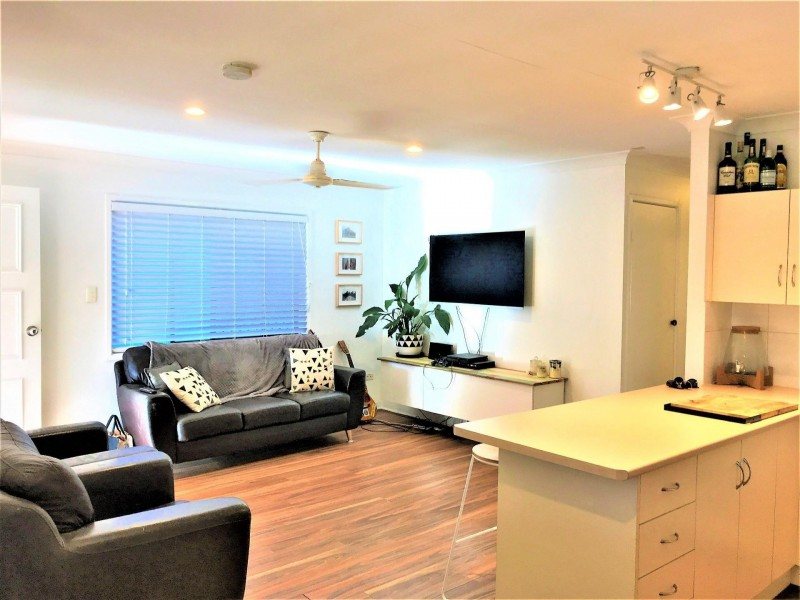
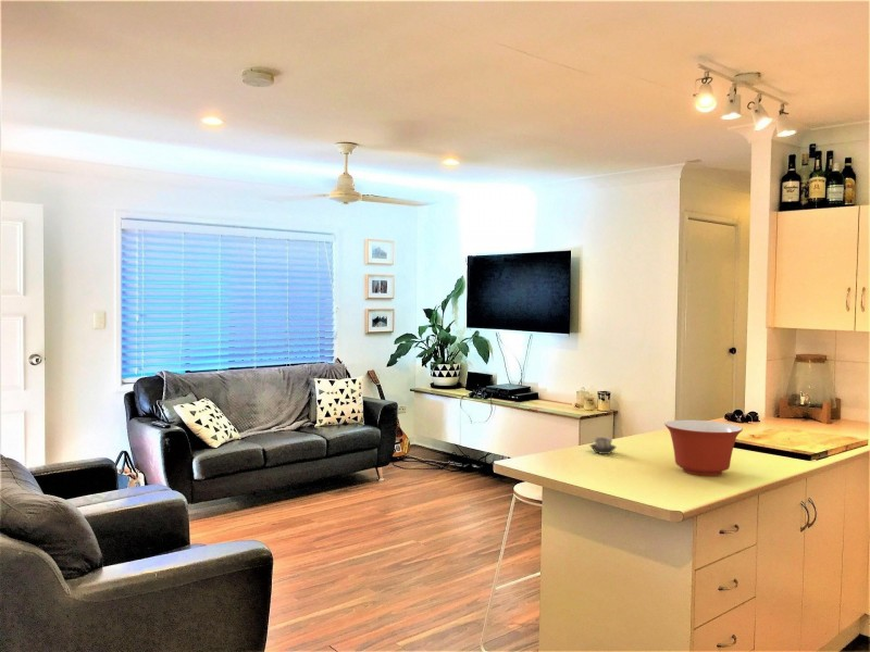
+ mixing bowl (701, 448)
+ cup (602, 446)
